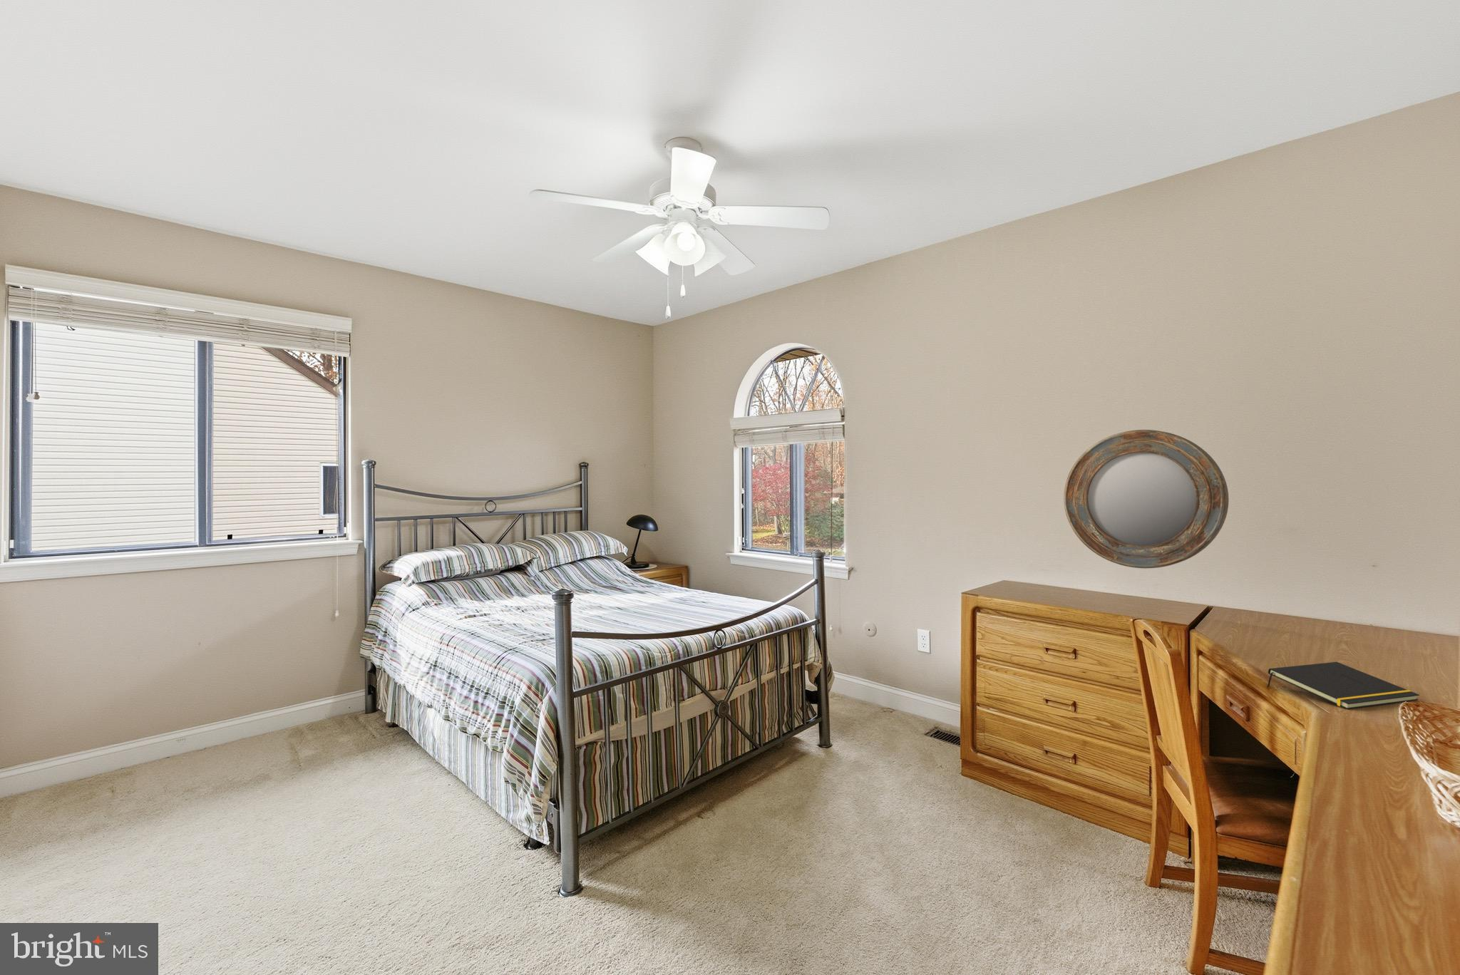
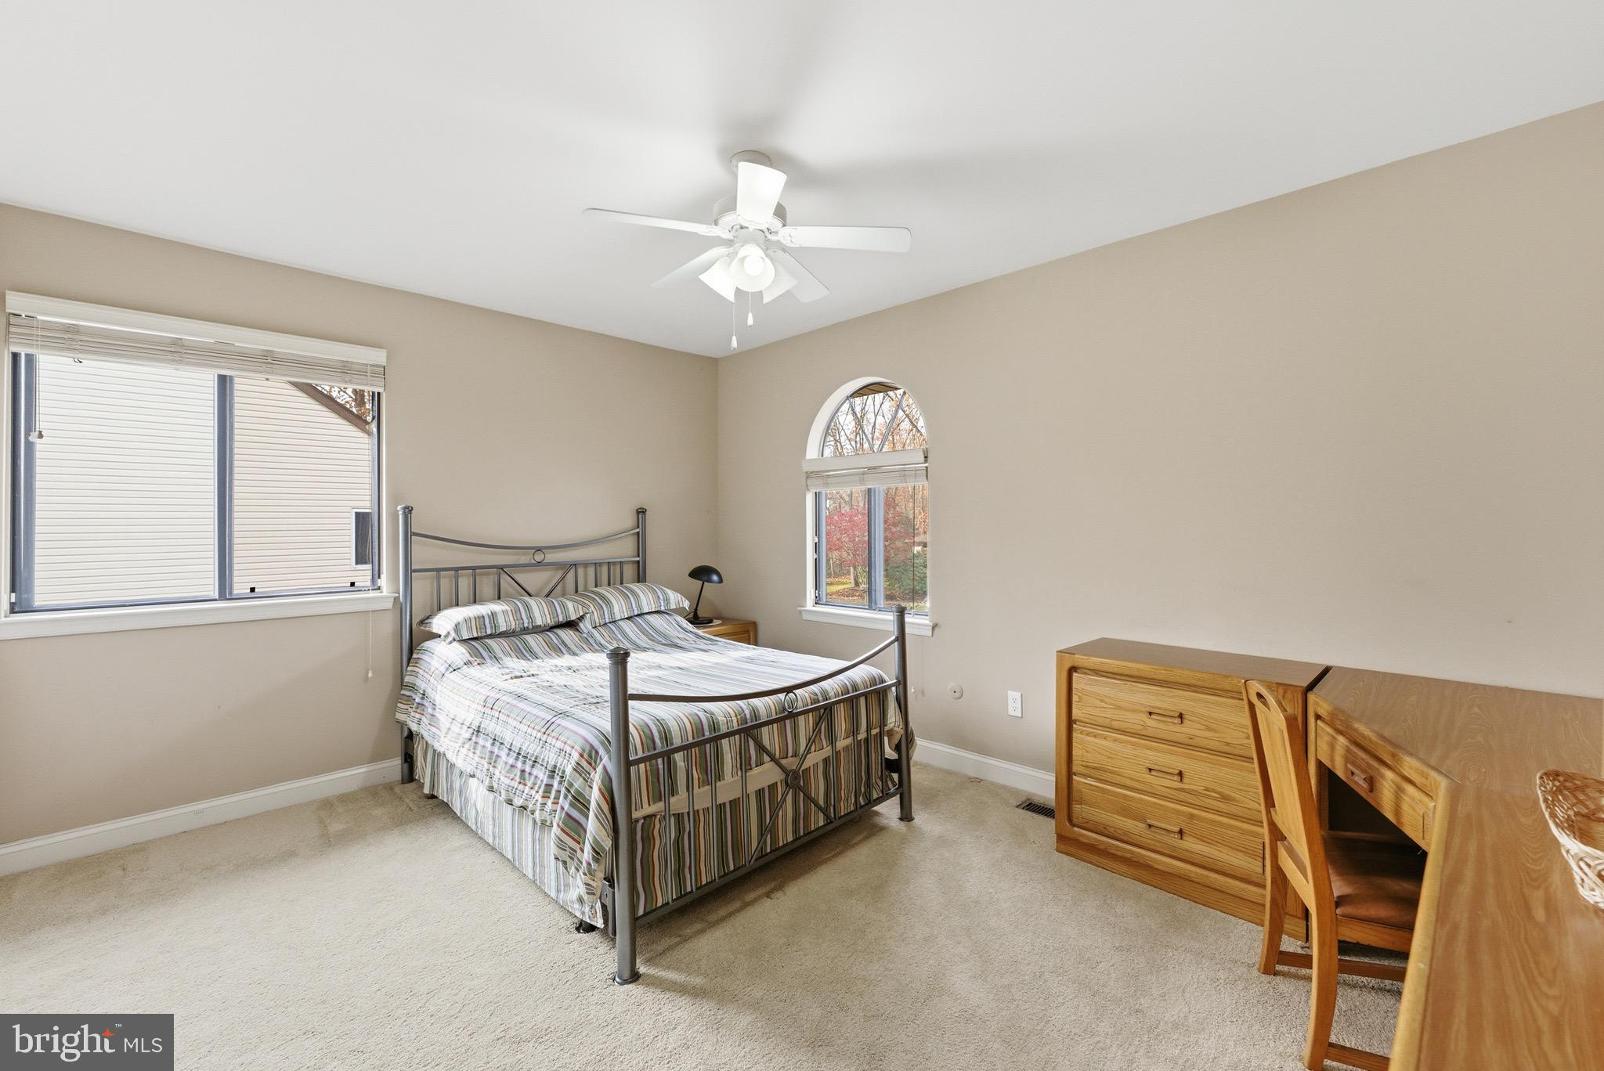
- home mirror (1140, 498)
- notepad (1341, 683)
